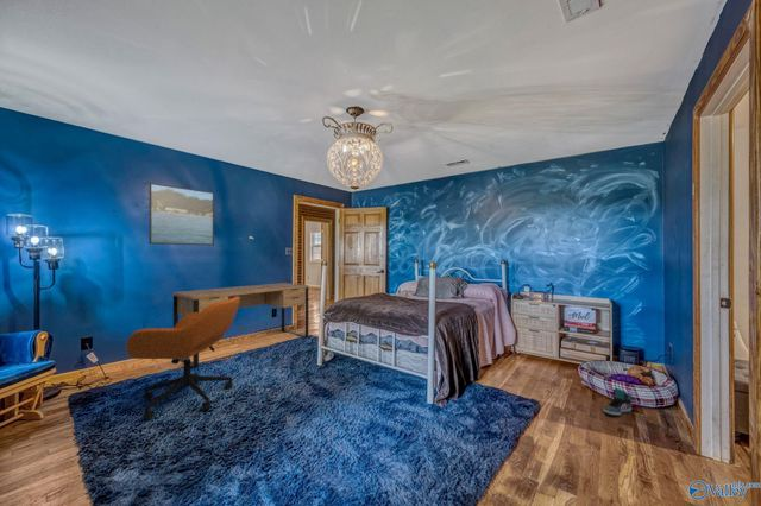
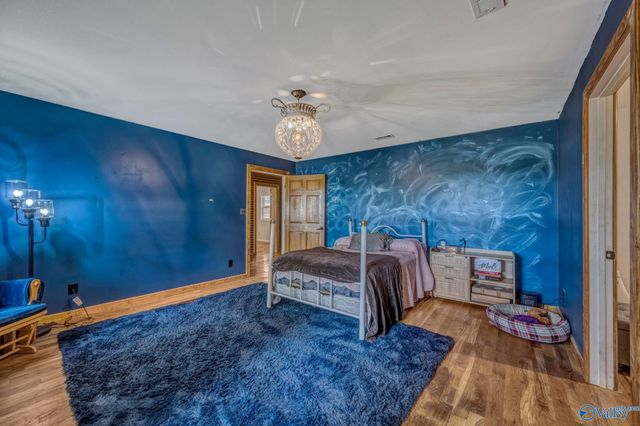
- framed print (183, 216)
- office chair (187, 348)
- sneaker (617, 400)
- desk (245, 306)
